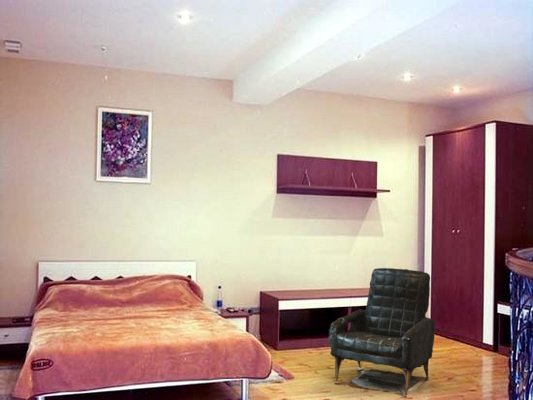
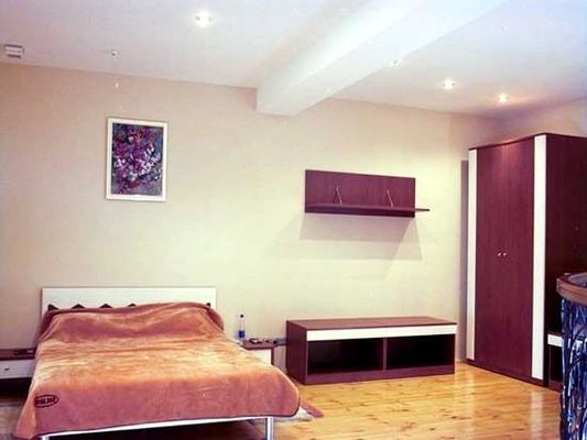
- armchair (384, 326)
